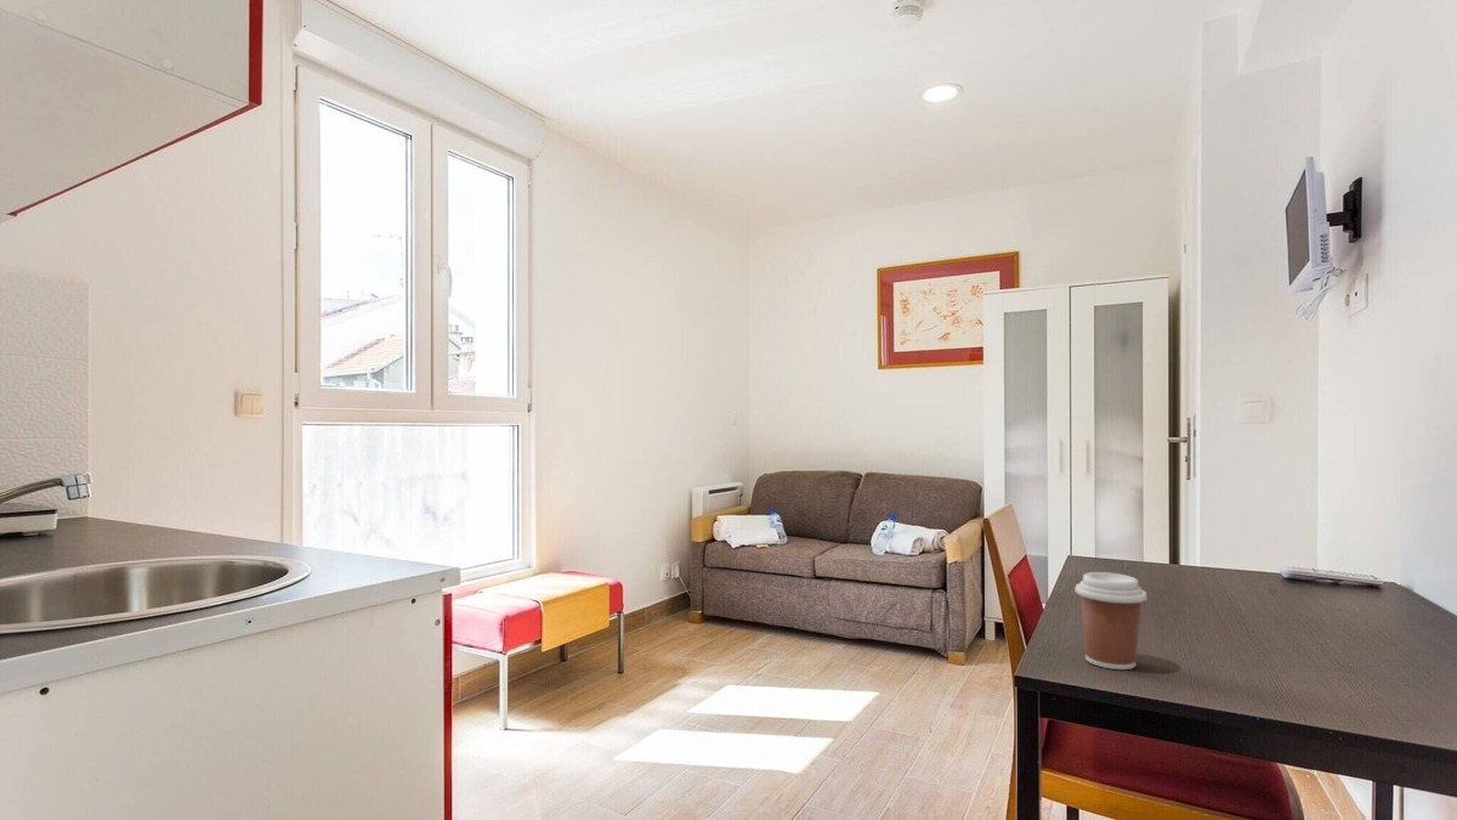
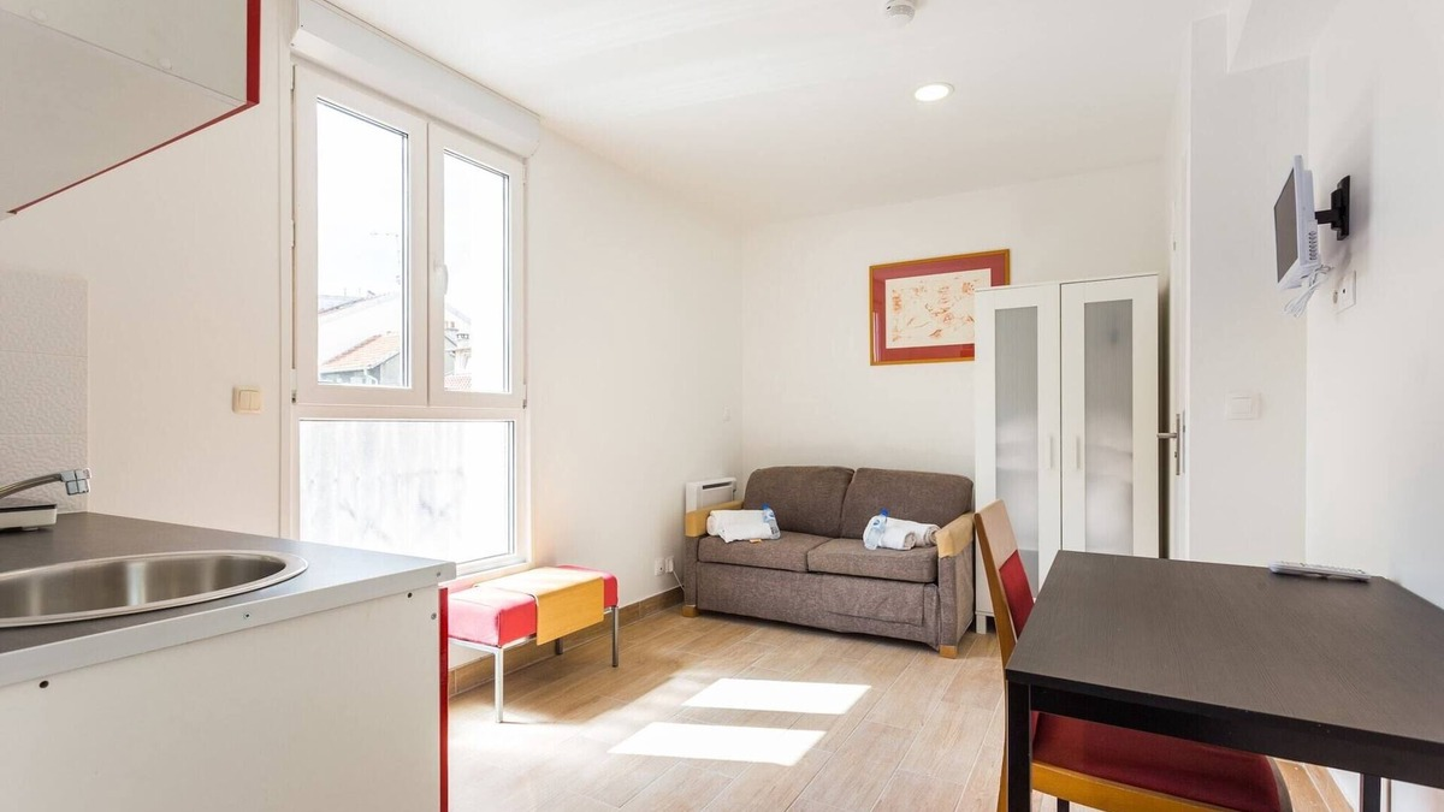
- coffee cup (1110, 618)
